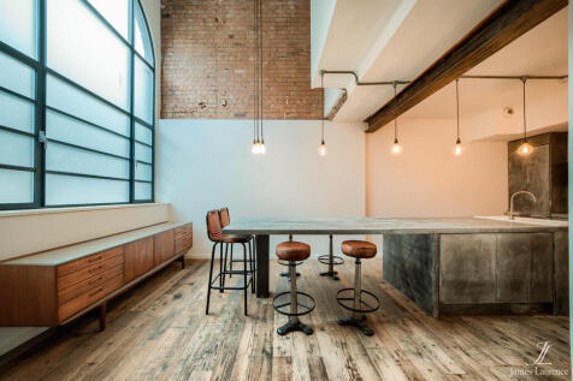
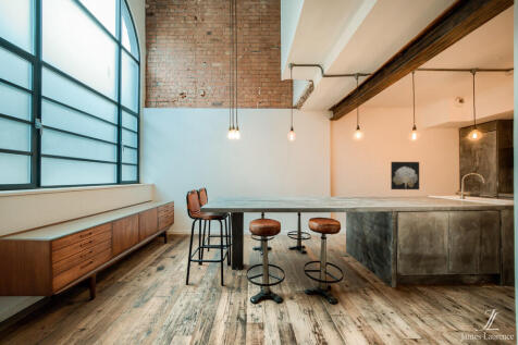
+ wall art (405, 175)
